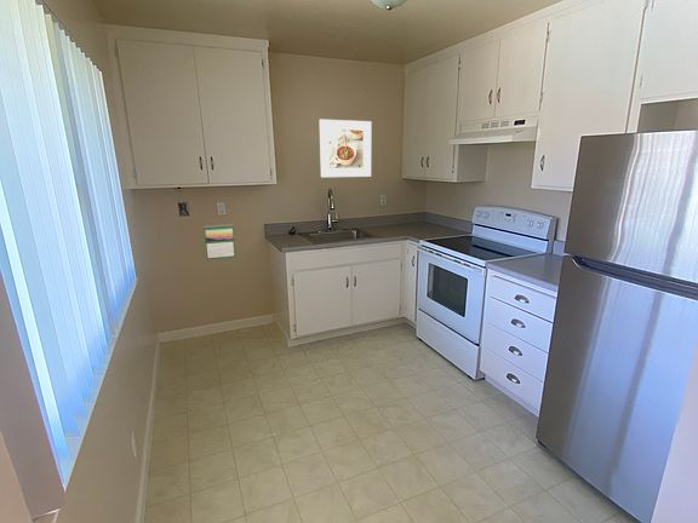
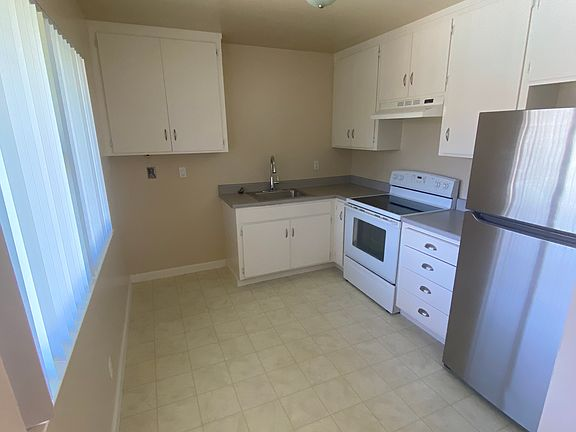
- calendar (219, 241)
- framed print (345, 149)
